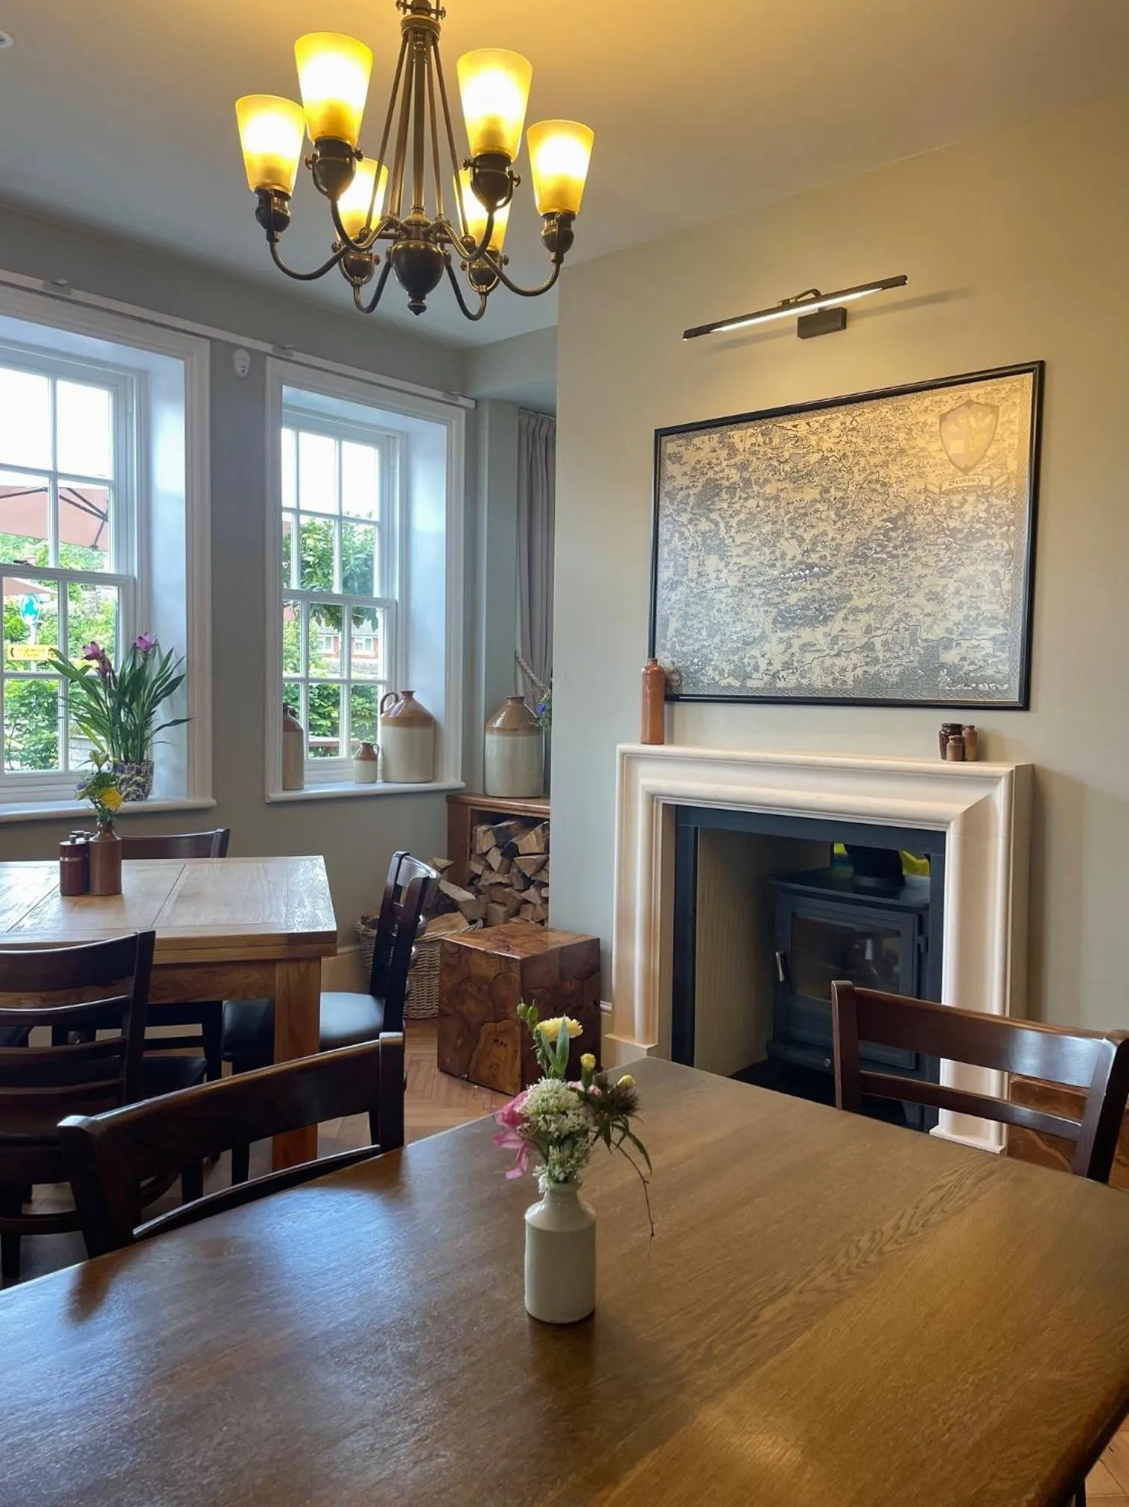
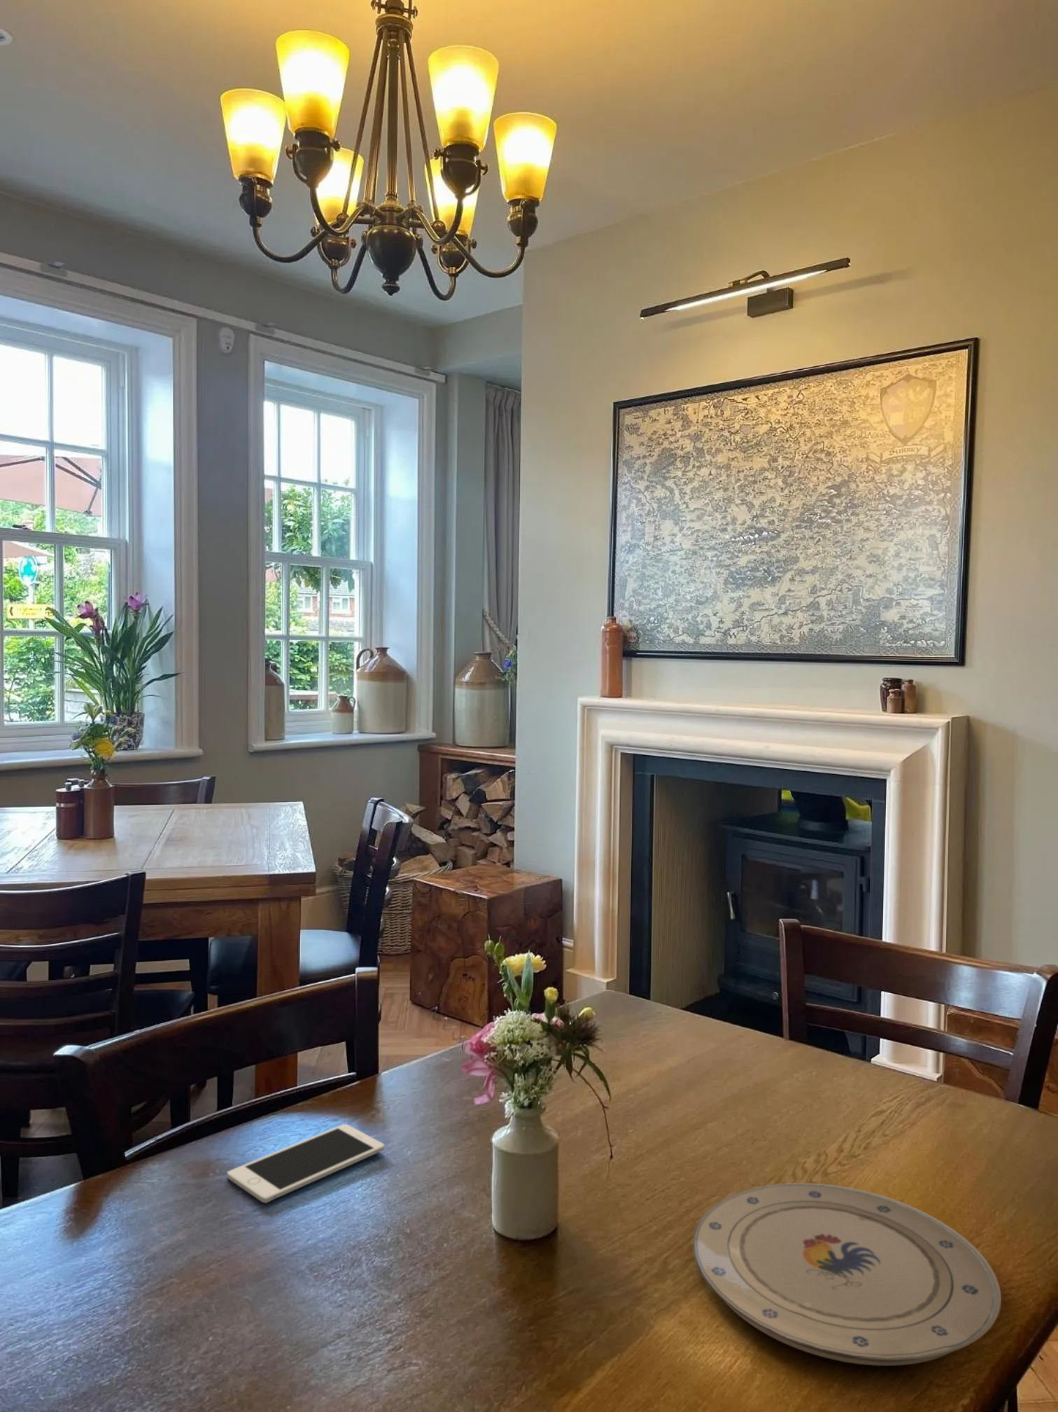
+ cell phone (308, 1161)
+ plate (840, 1265)
